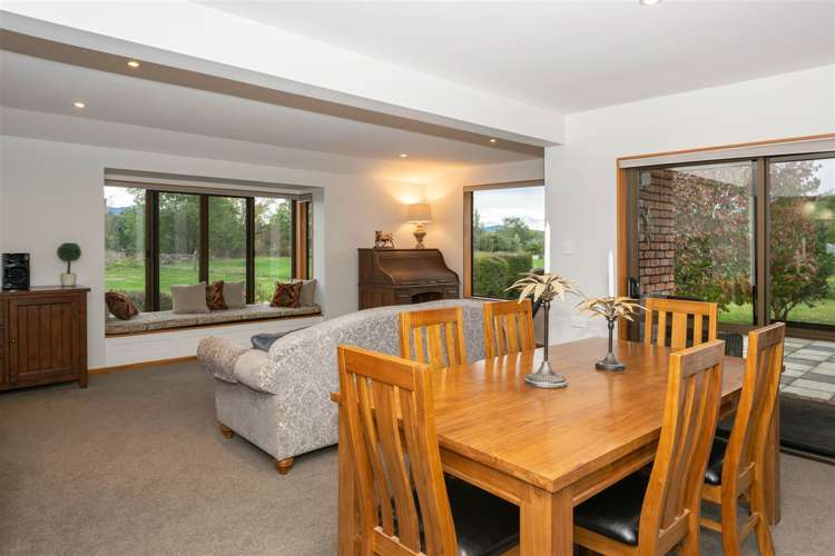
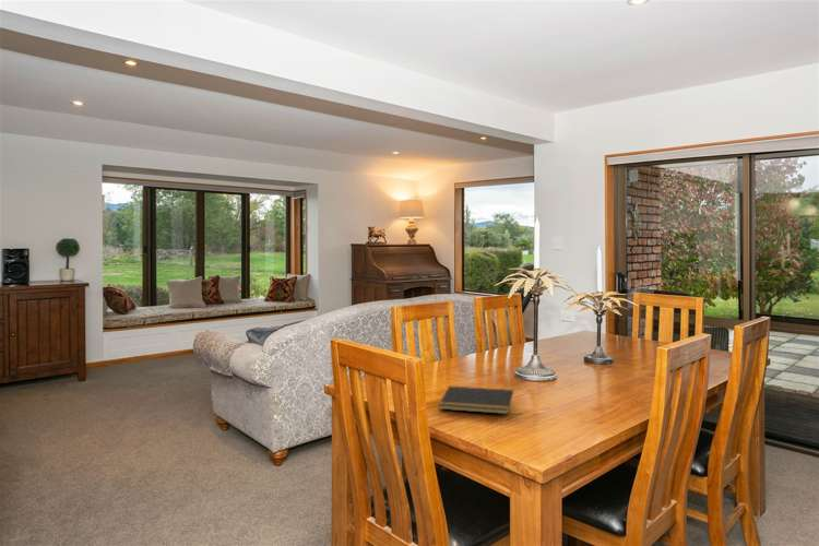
+ notepad (476, 399)
